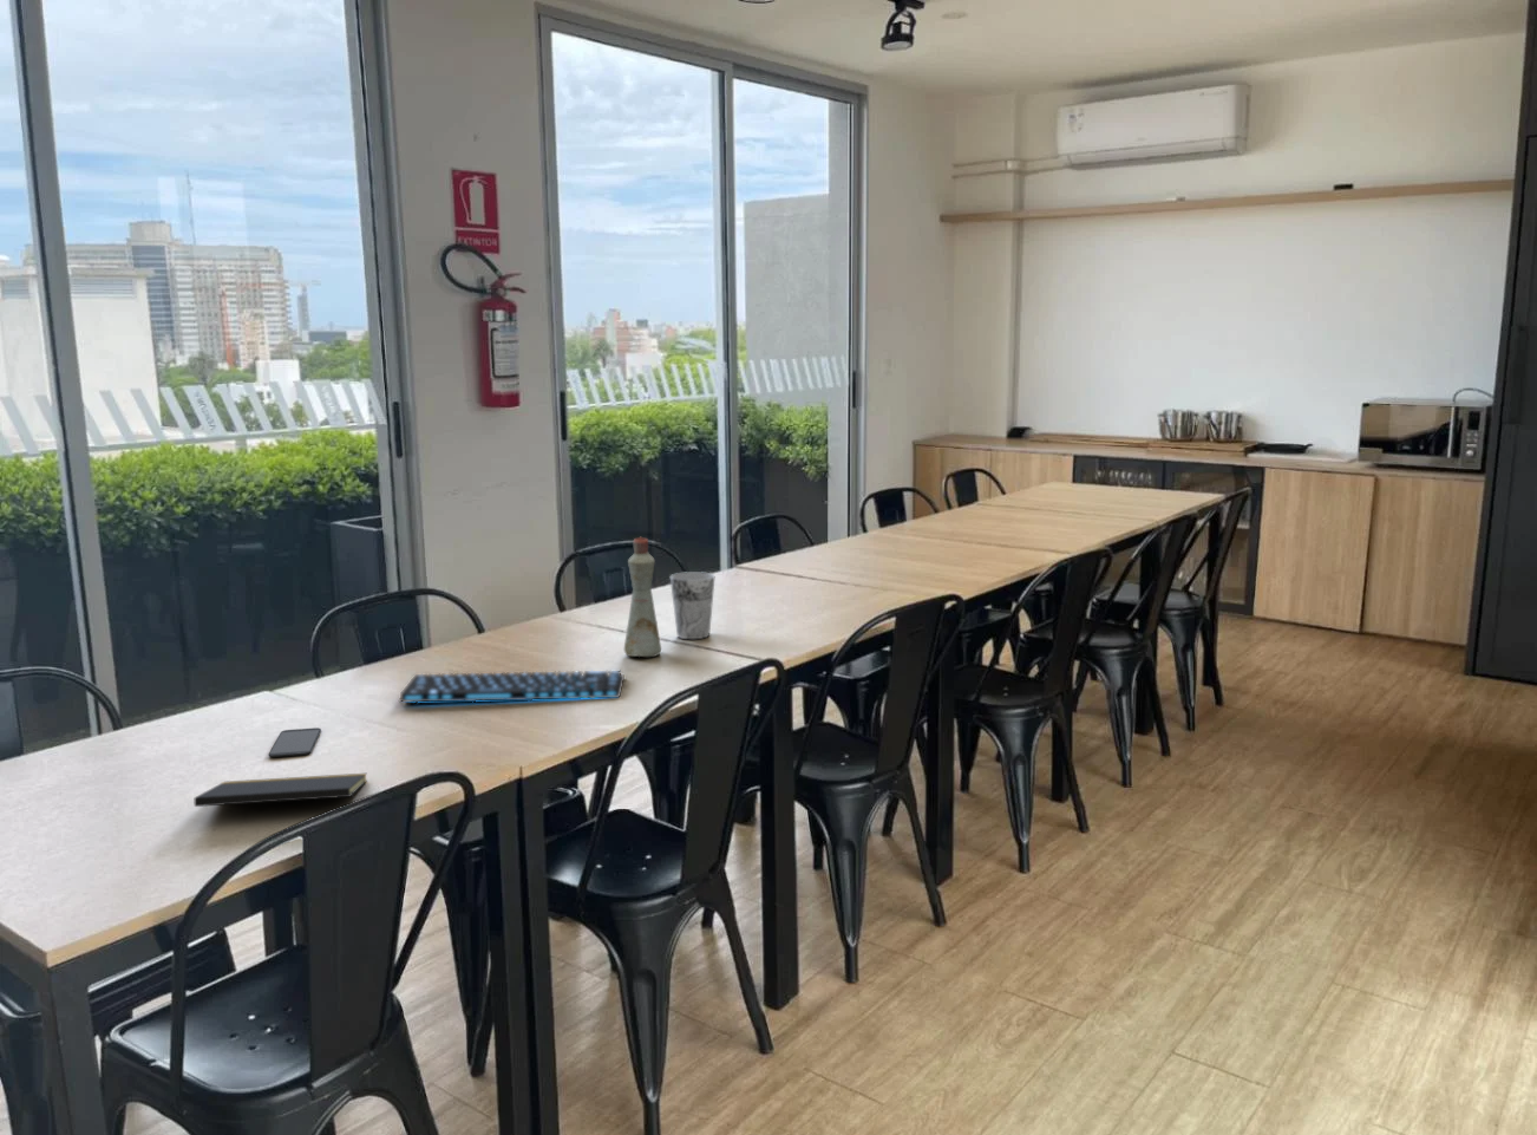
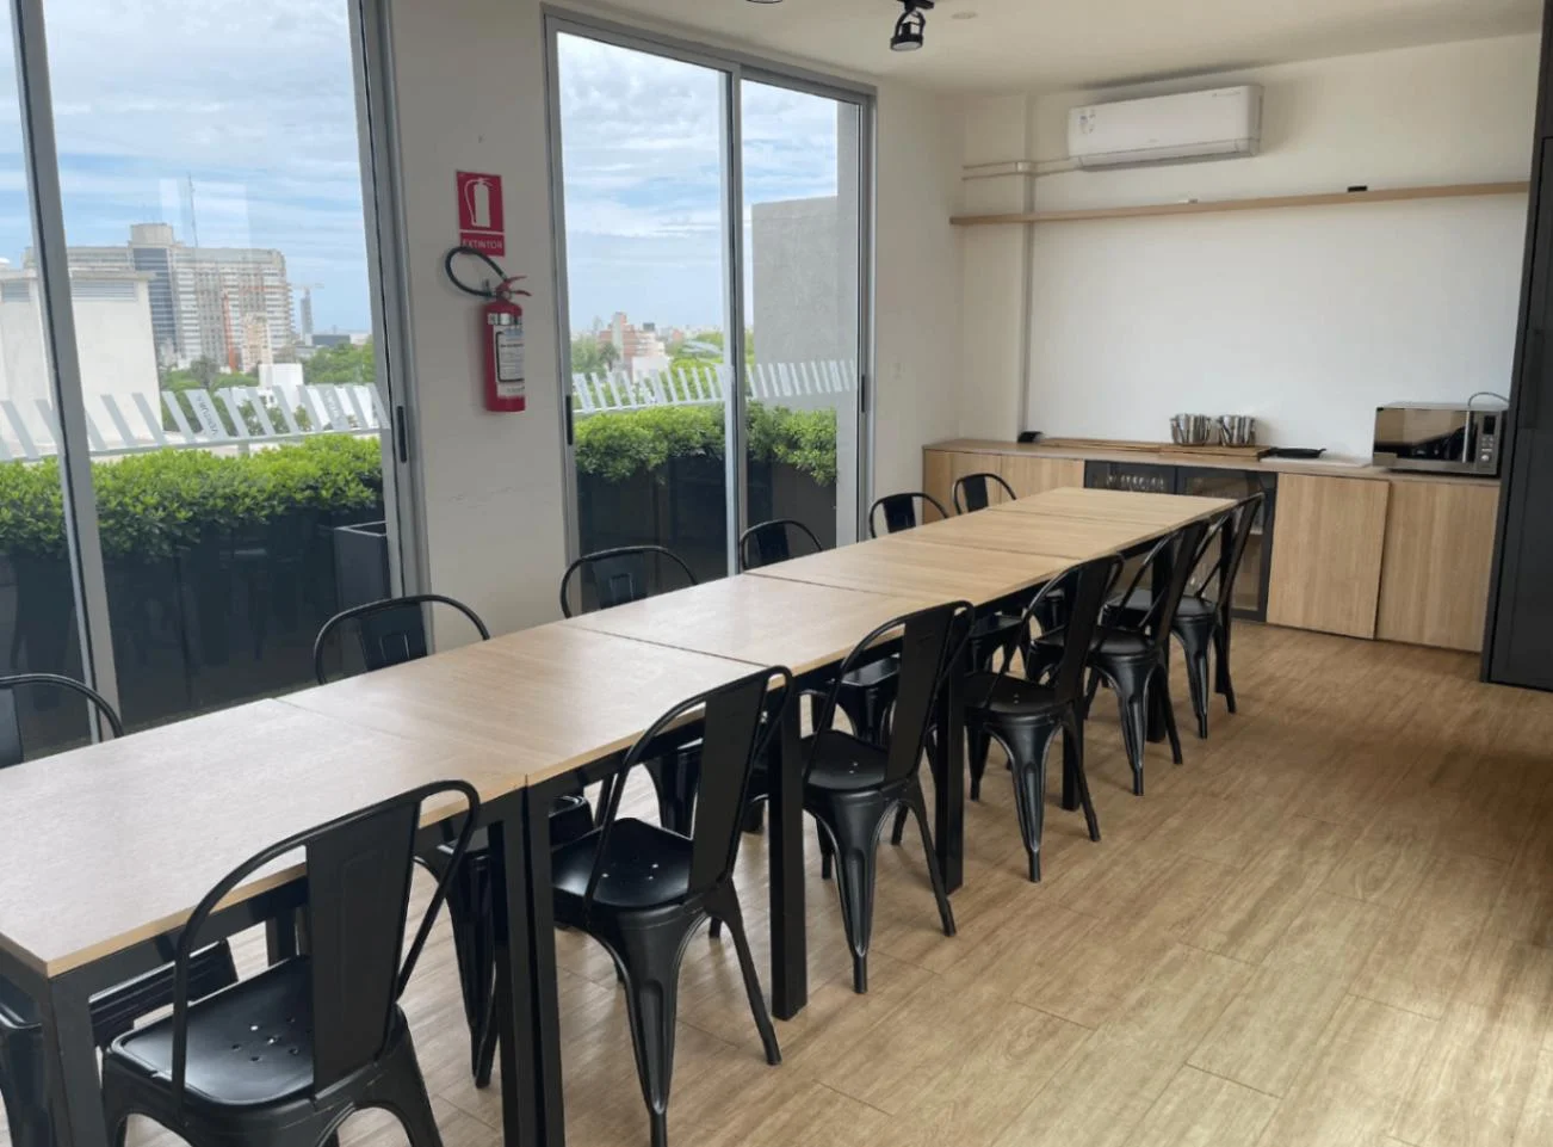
- keyboard (514, 686)
- bottle (641, 596)
- smartphone (295, 740)
- notepad (284, 789)
- cup (693, 606)
